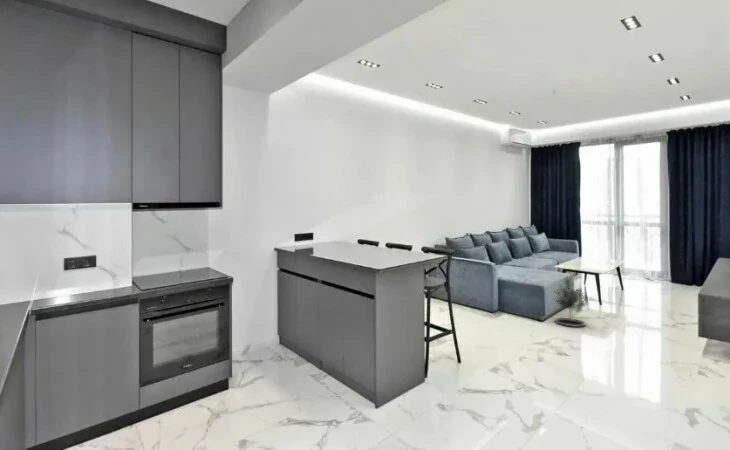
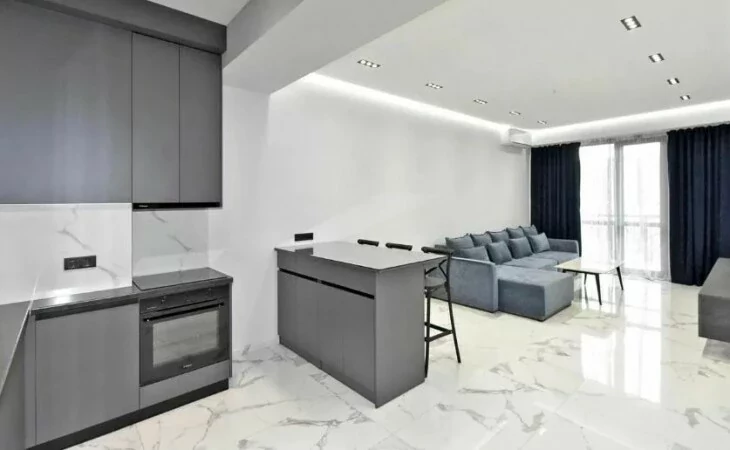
- potted tree (571, 298)
